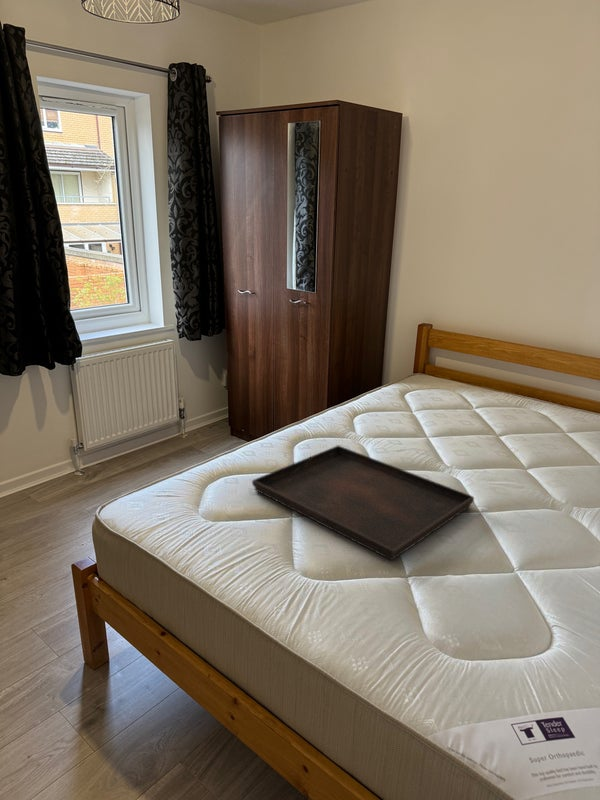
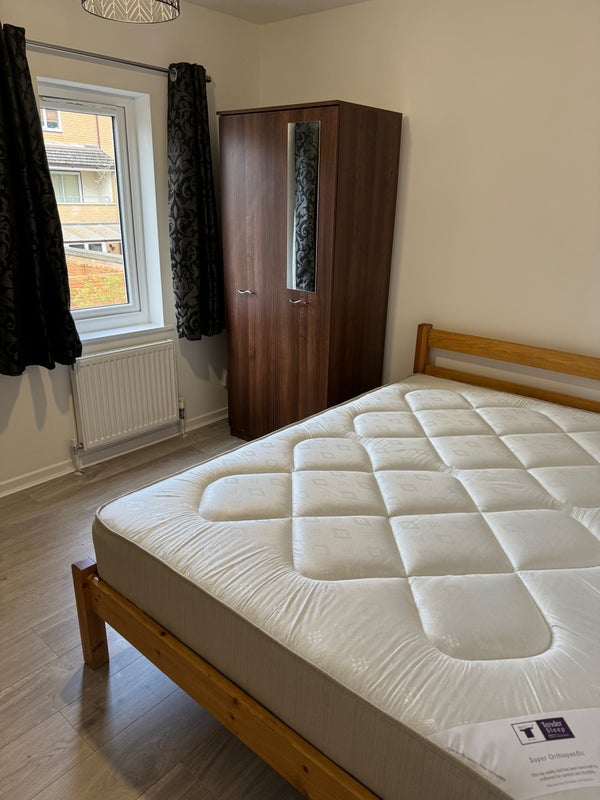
- serving tray (360, 493)
